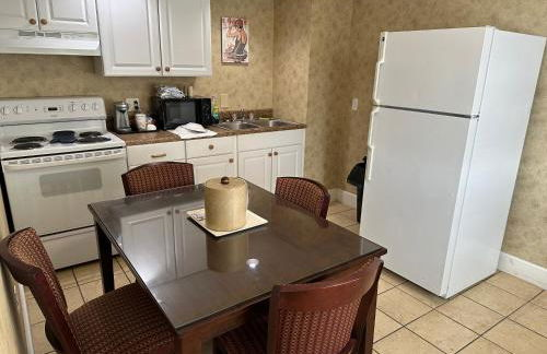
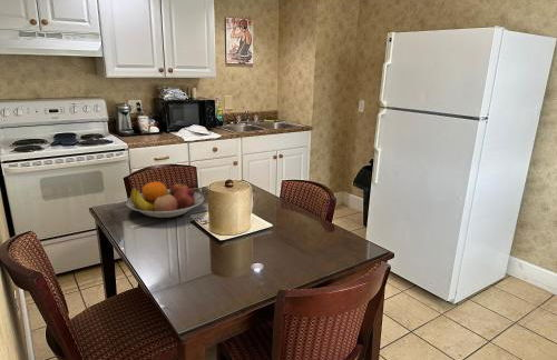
+ fruit bowl (165, 197)
